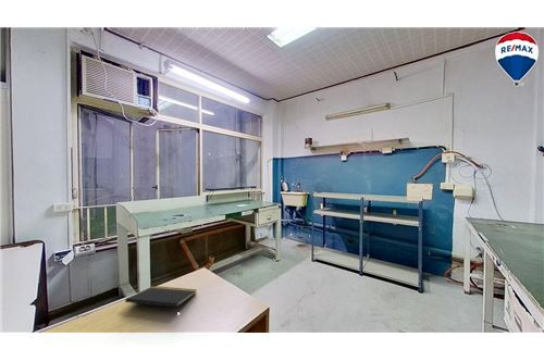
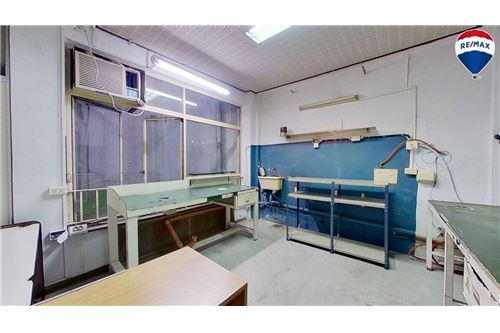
- notepad (163, 295)
